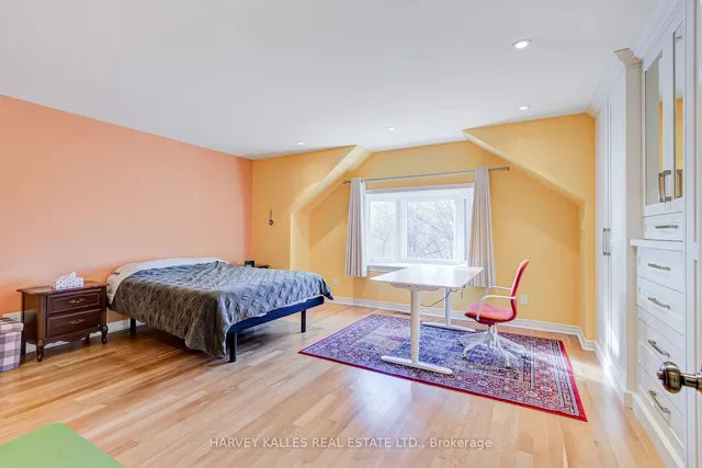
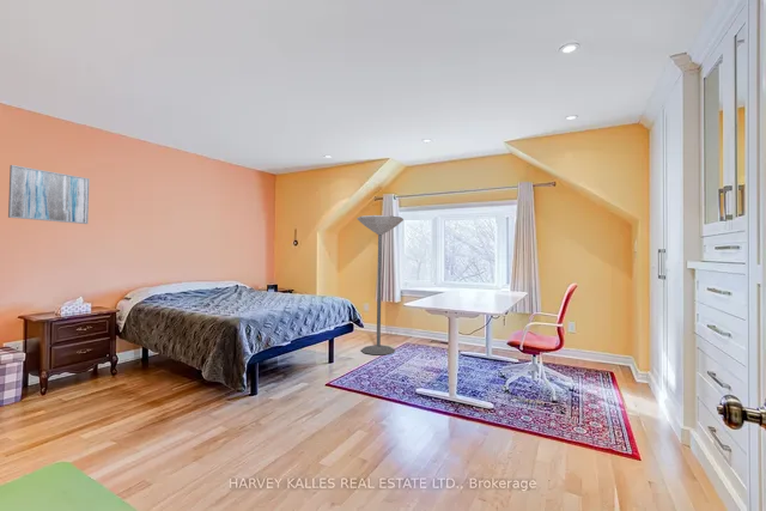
+ wall art (51, 196)
+ floor lamp (378, 284)
